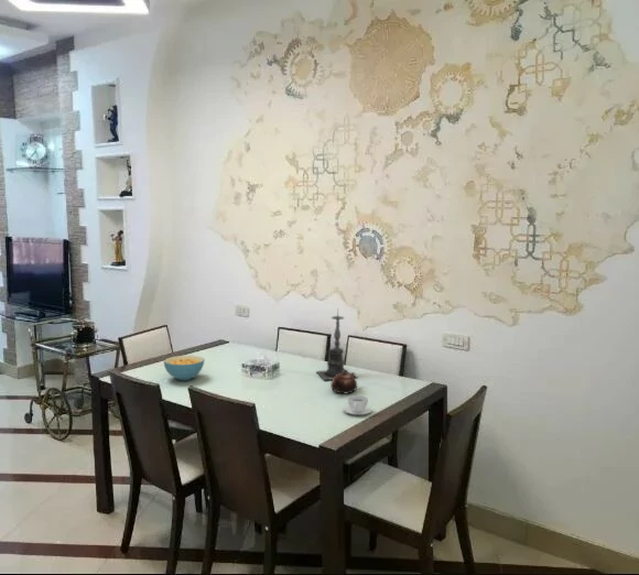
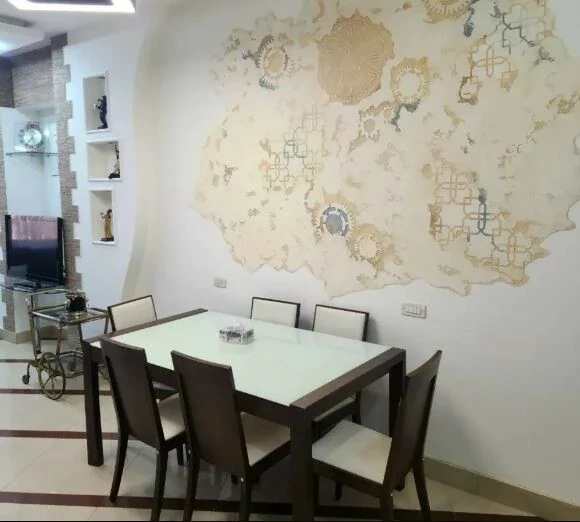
- teacup (357, 404)
- teapot (343, 380)
- cereal bowl (184, 369)
- candle holder (337, 340)
